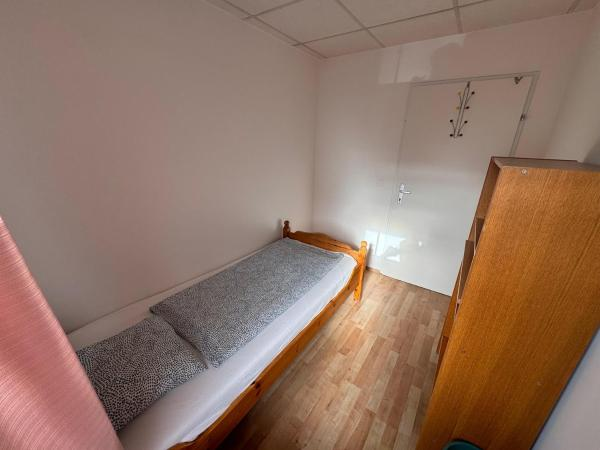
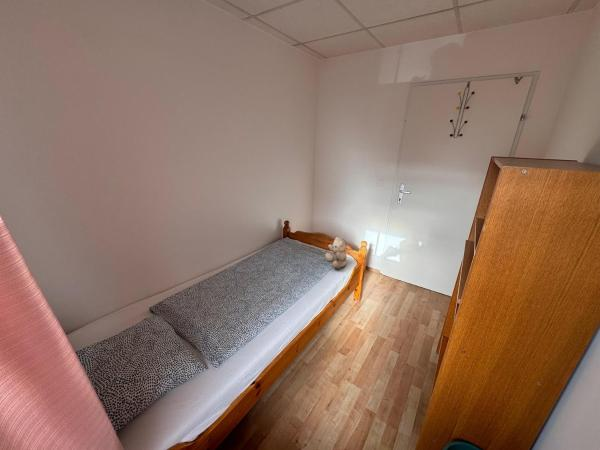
+ teddy bear (334, 251)
